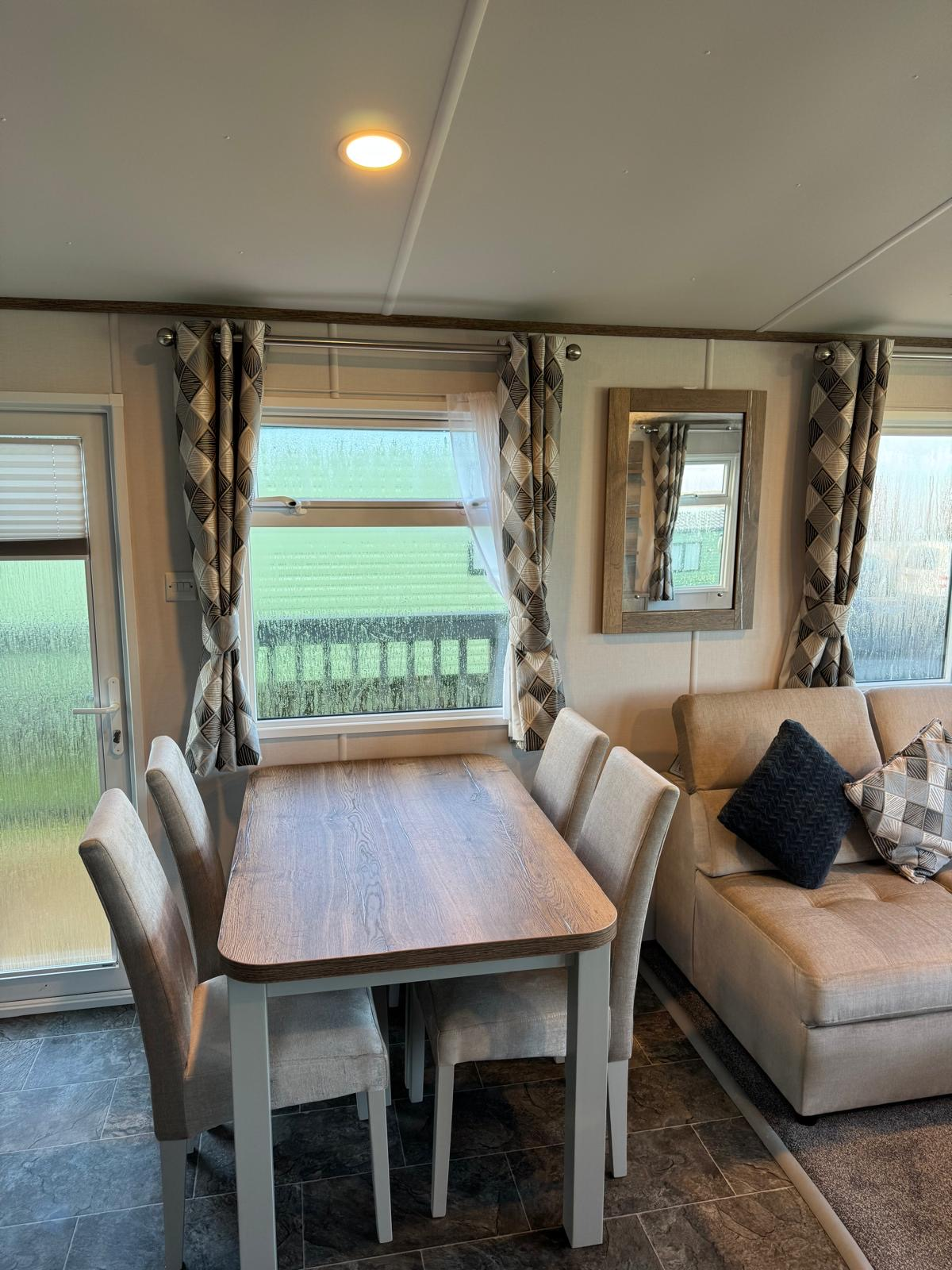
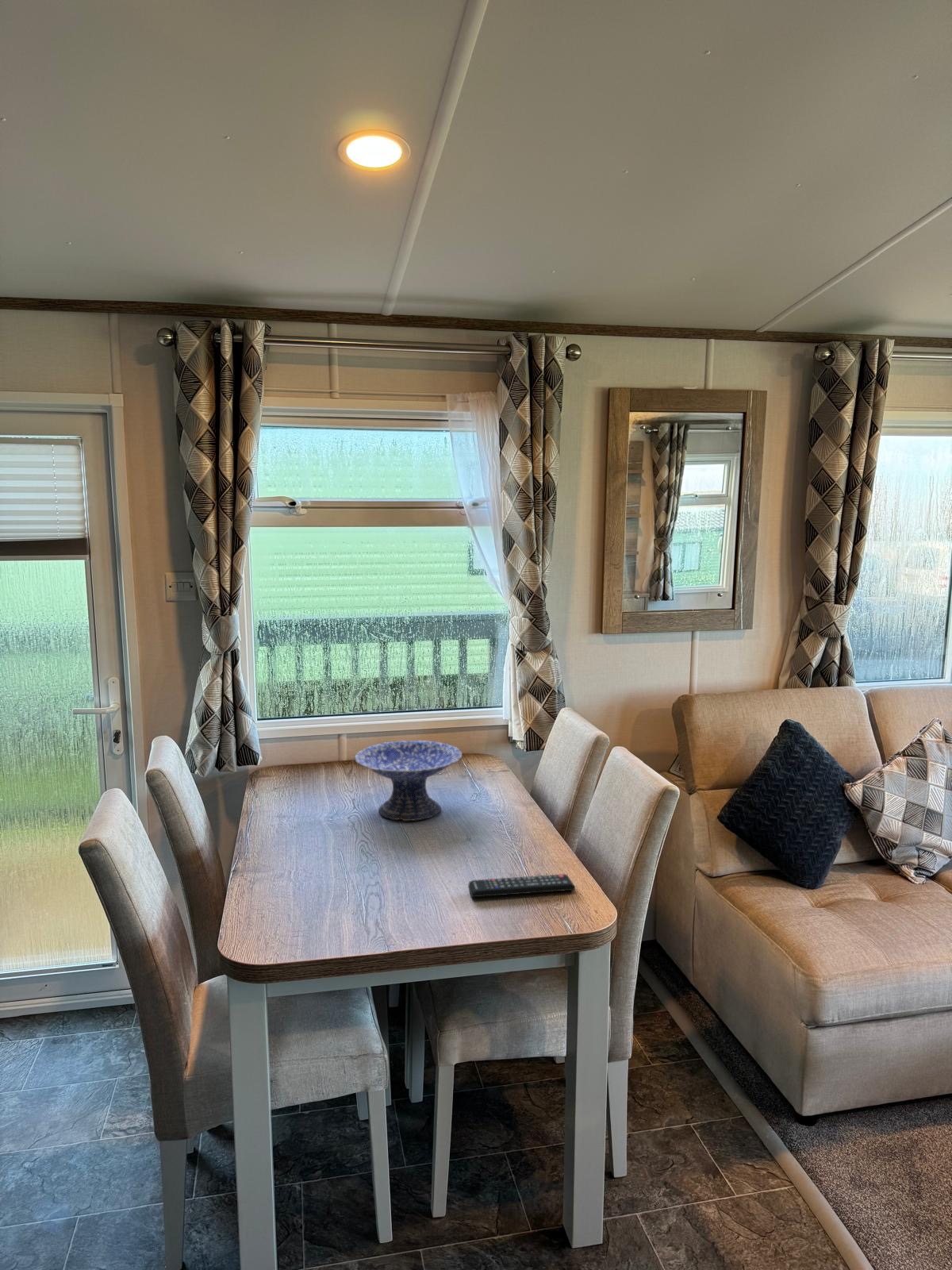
+ decorative bowl (409, 782)
+ remote control (521, 886)
